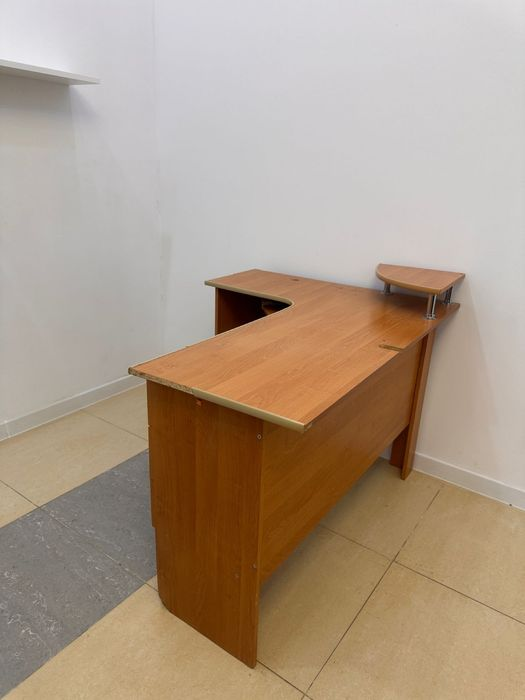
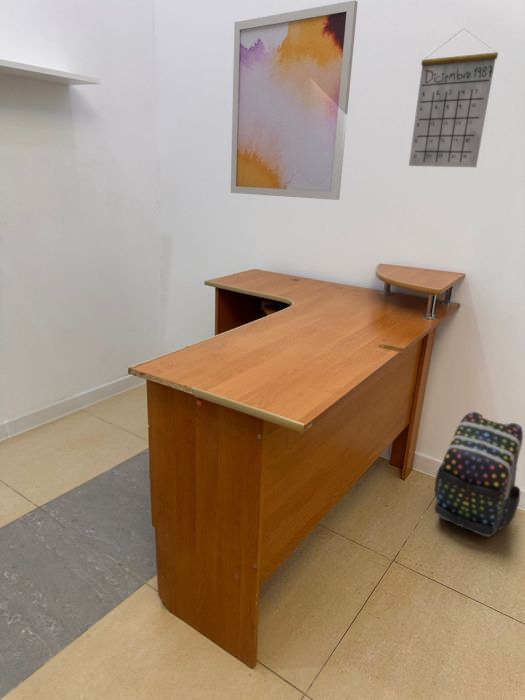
+ wall art (286, 109)
+ calendar (451, 100)
+ backpack (479, 473)
